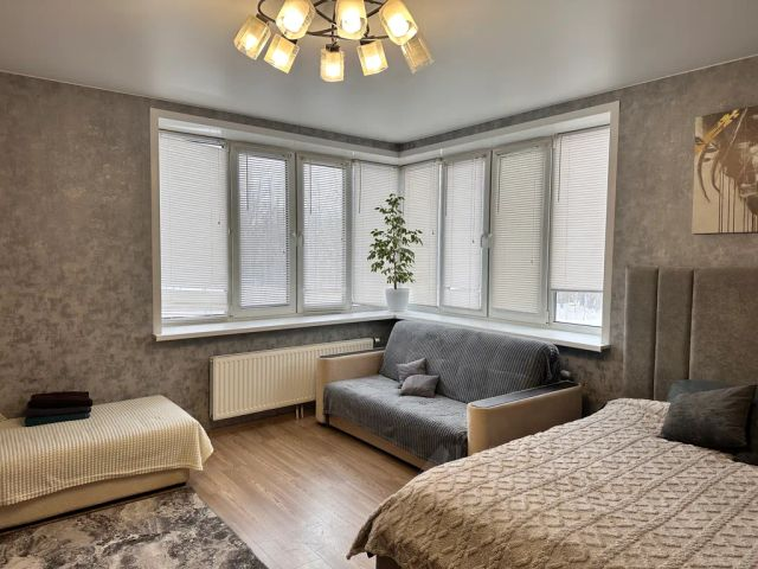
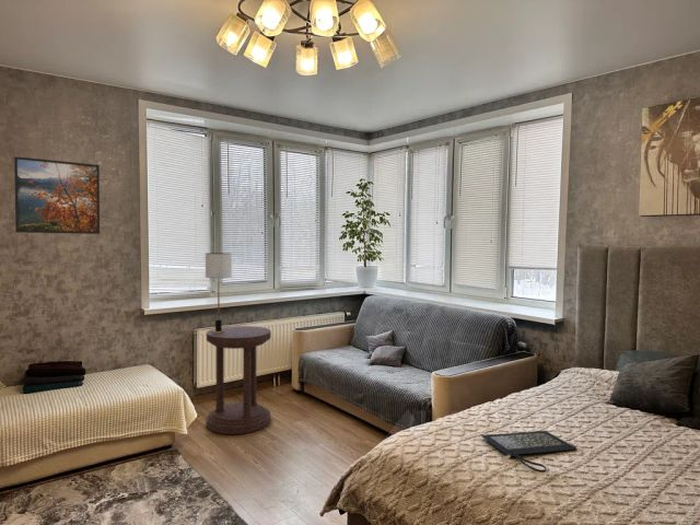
+ side table (243, 376)
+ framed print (59, 197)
+ clutch bag (525, 443)
+ table lamp (218, 292)
